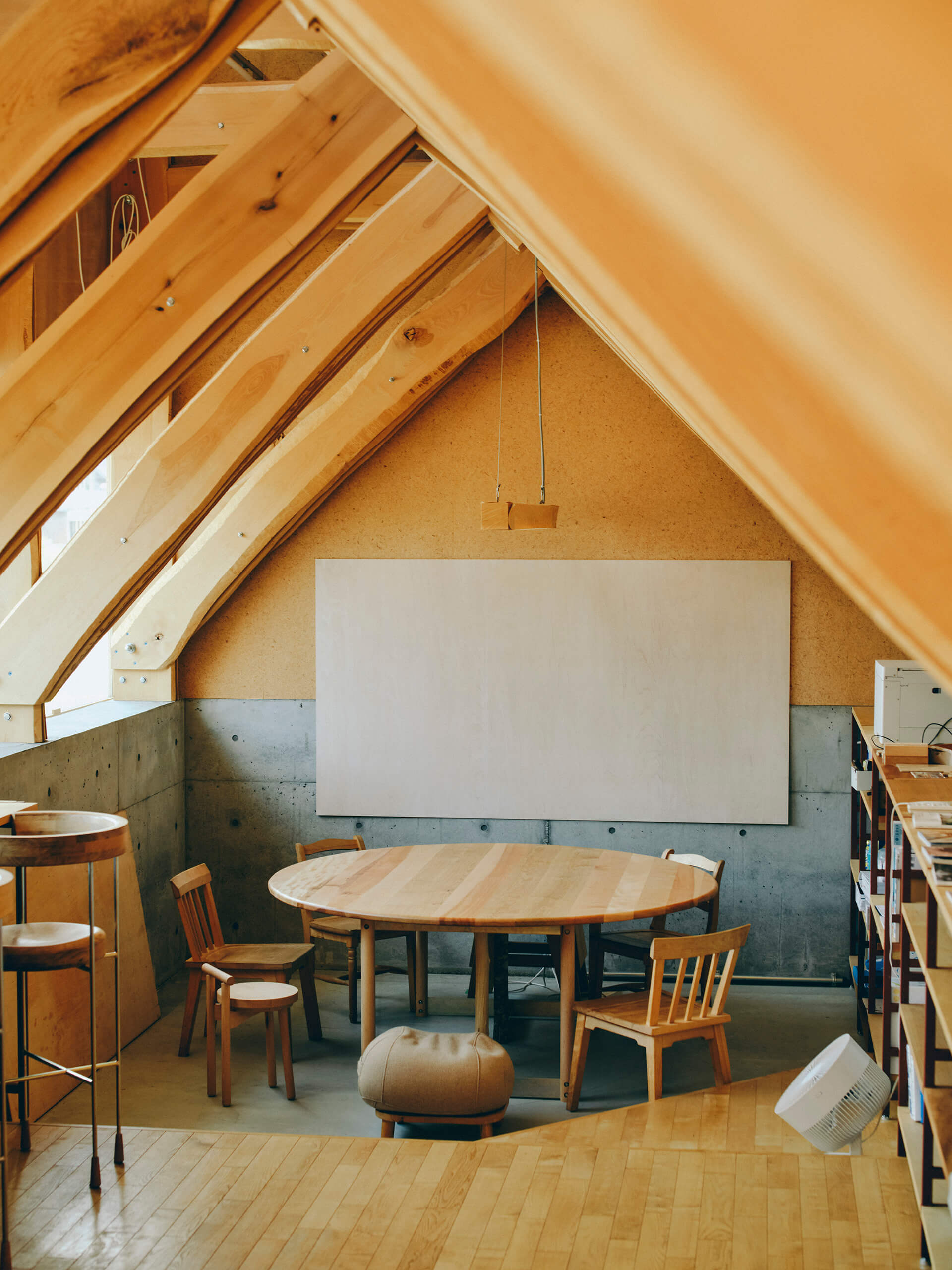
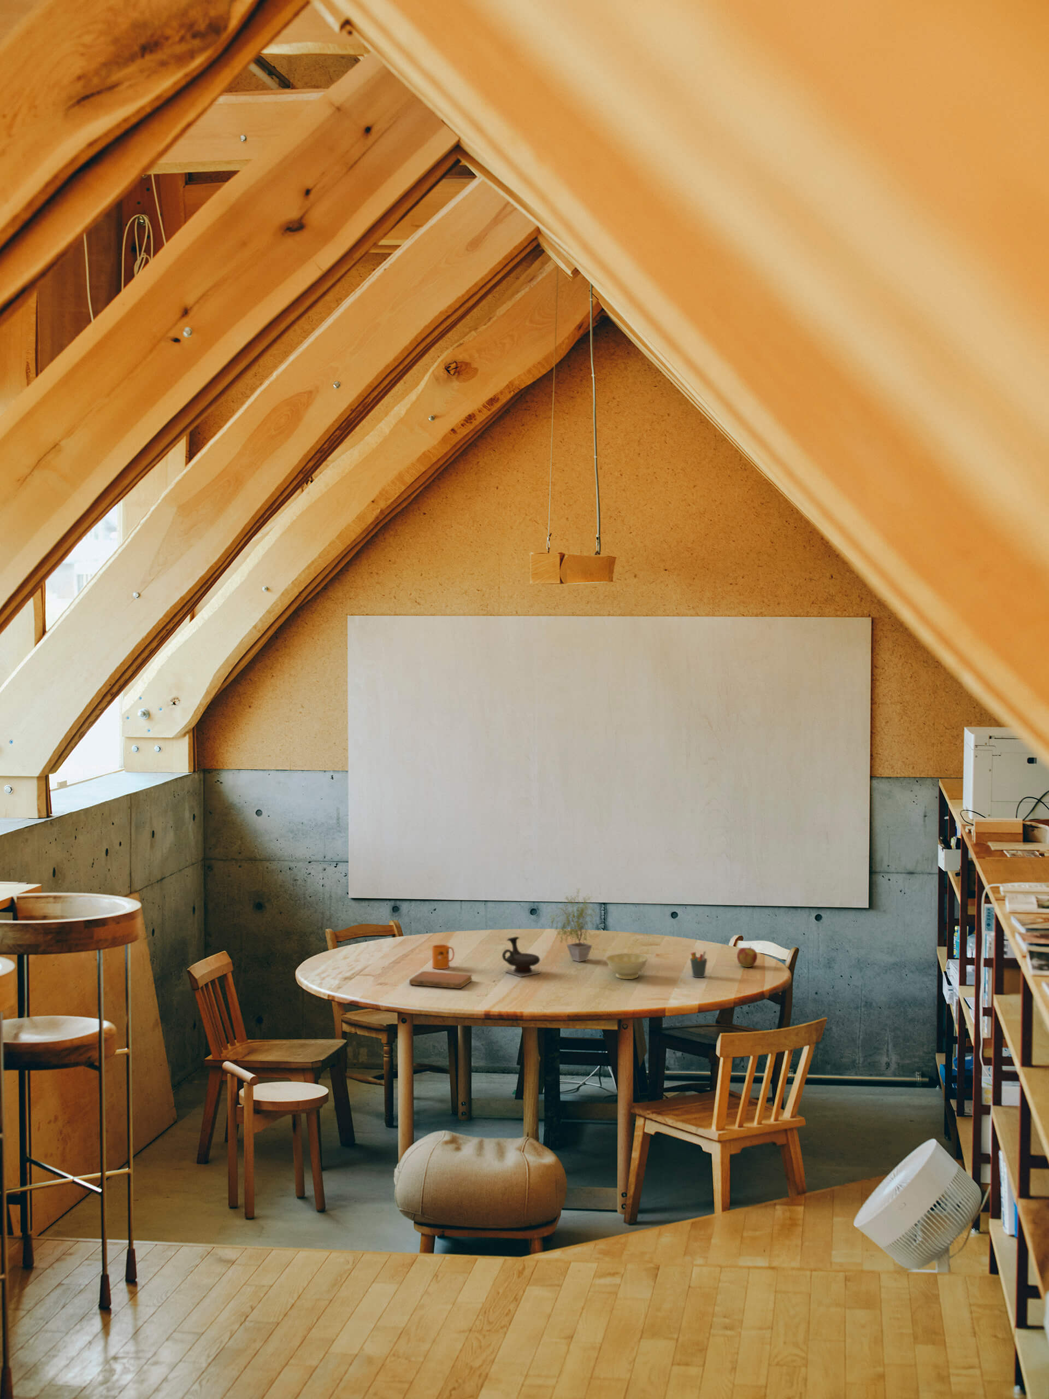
+ teapot (518, 956)
+ potted plant (574, 924)
+ notebook (441, 979)
+ pen holder (699, 963)
+ mug (444, 956)
+ apple (747, 956)
+ bowl (627, 967)
